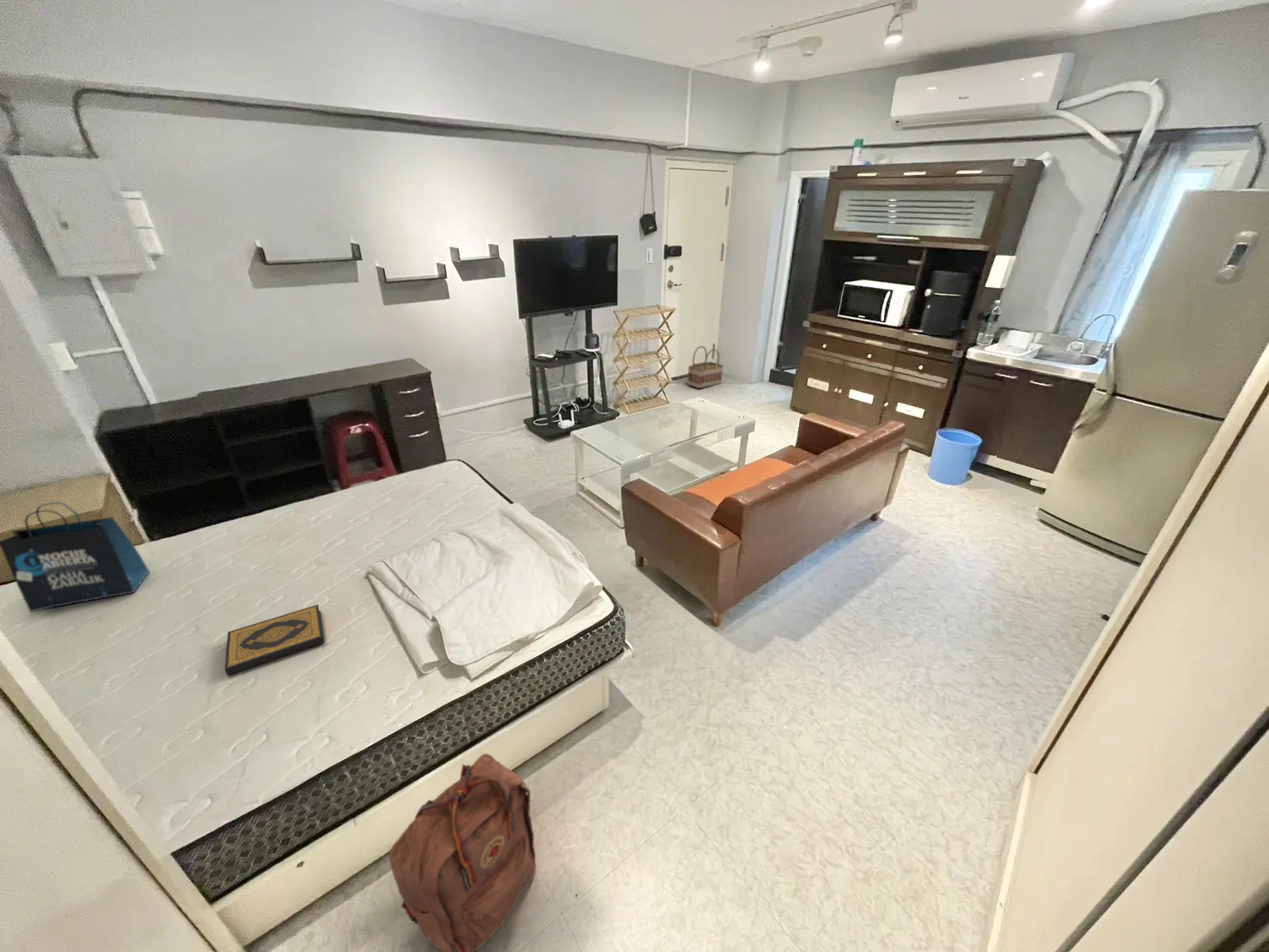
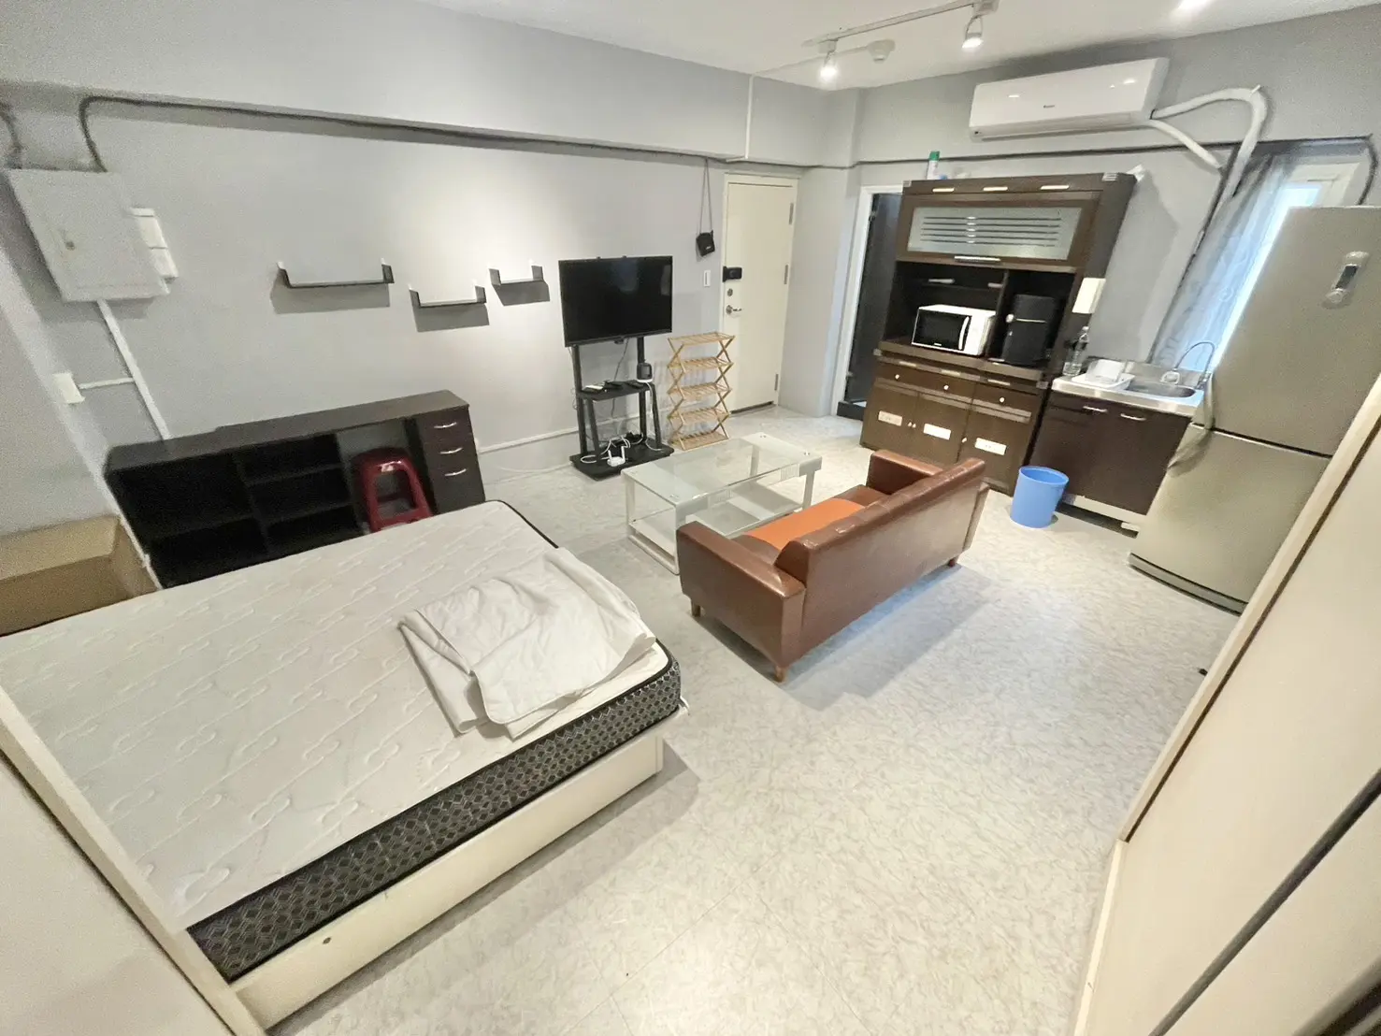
- hardback book (276, 638)
- basket (705, 366)
- tote bag (70, 550)
- backpack (467, 847)
